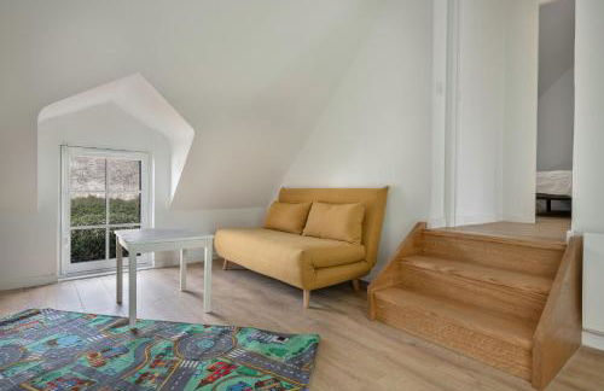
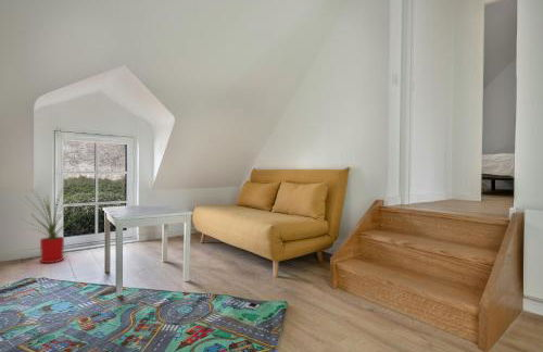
+ house plant (51, 224)
